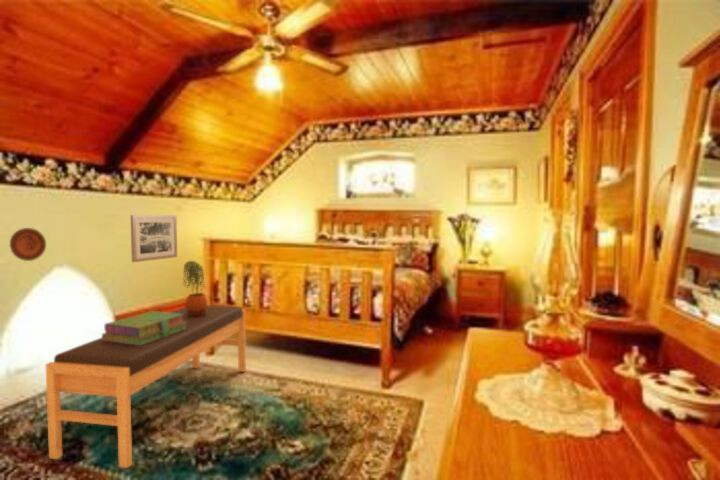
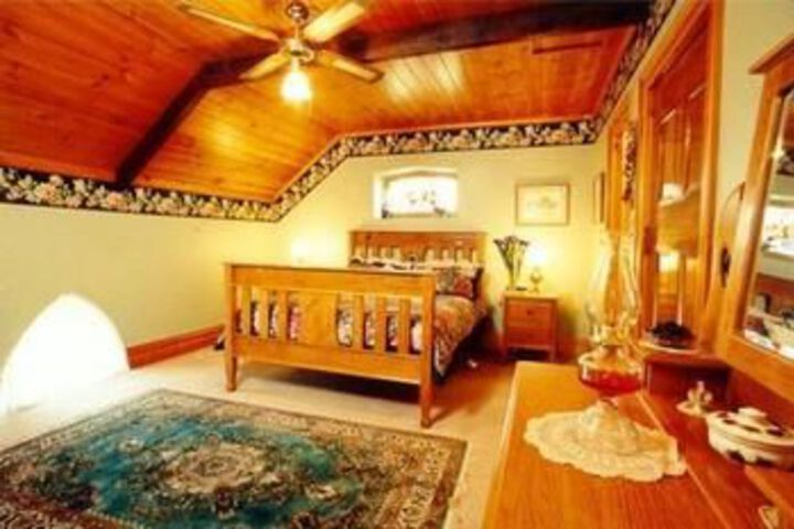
- stack of books (146, 326)
- decorative plate (28, 244)
- bench (168, 364)
- potted plant (193, 288)
- wall art (155, 237)
